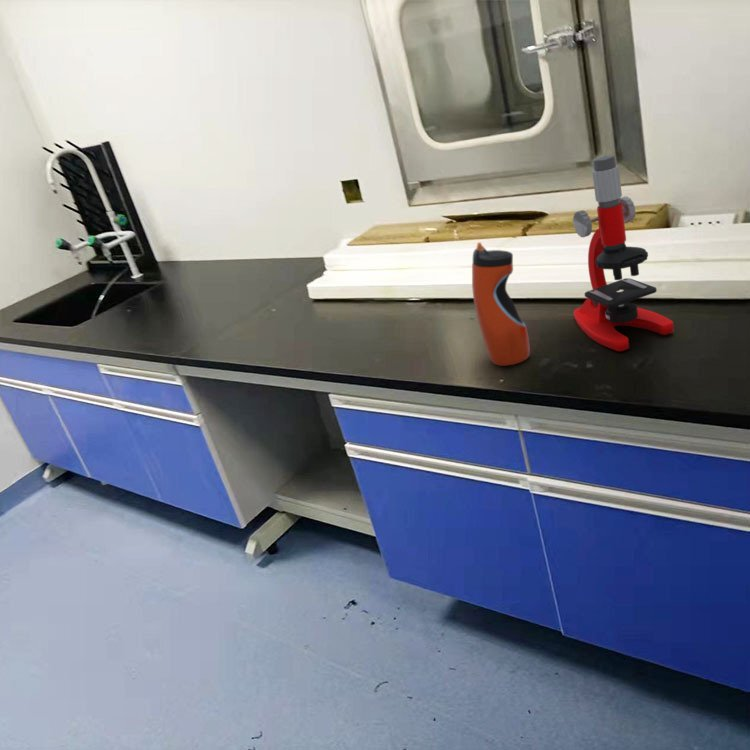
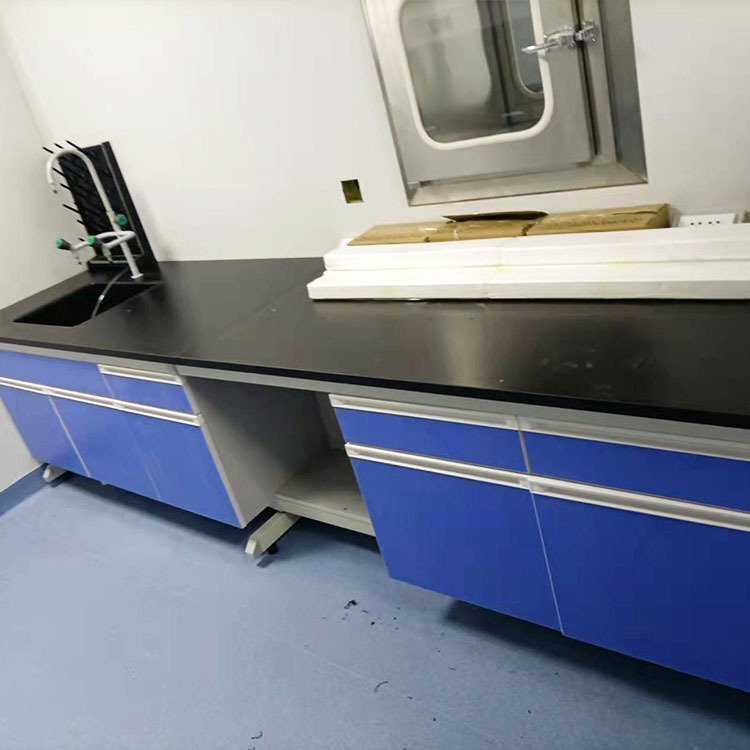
- water bottle (497, 302)
- microscope (609, 247)
